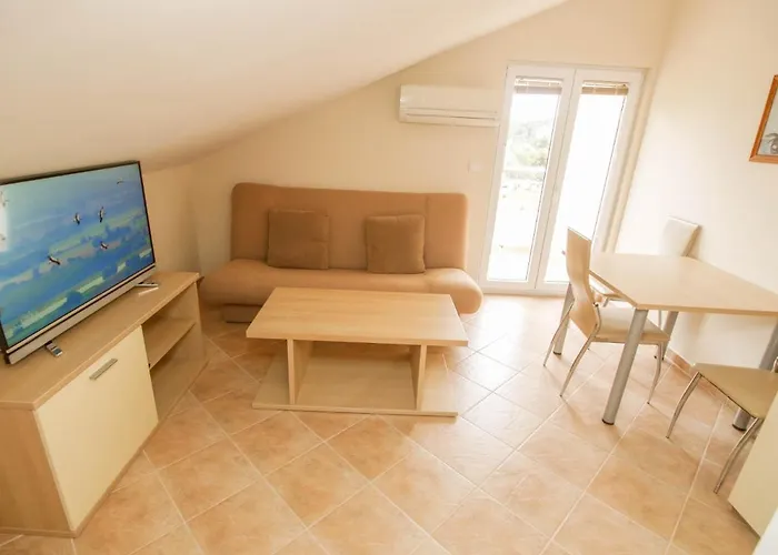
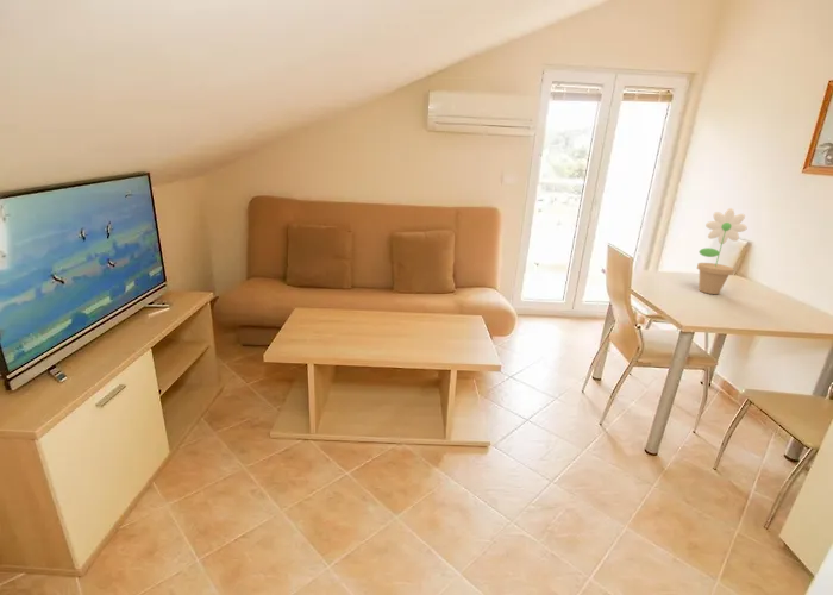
+ potted flower (719, 251)
